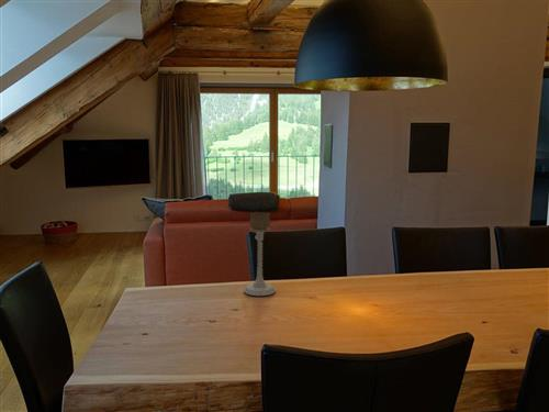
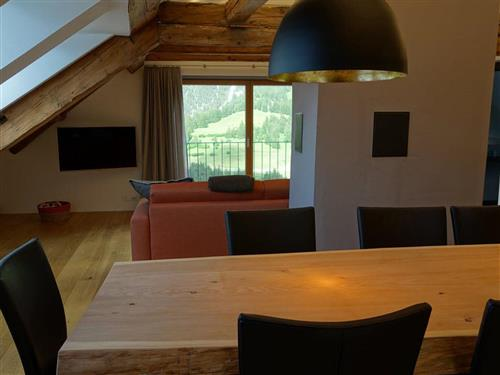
- candle holder (259, 252)
